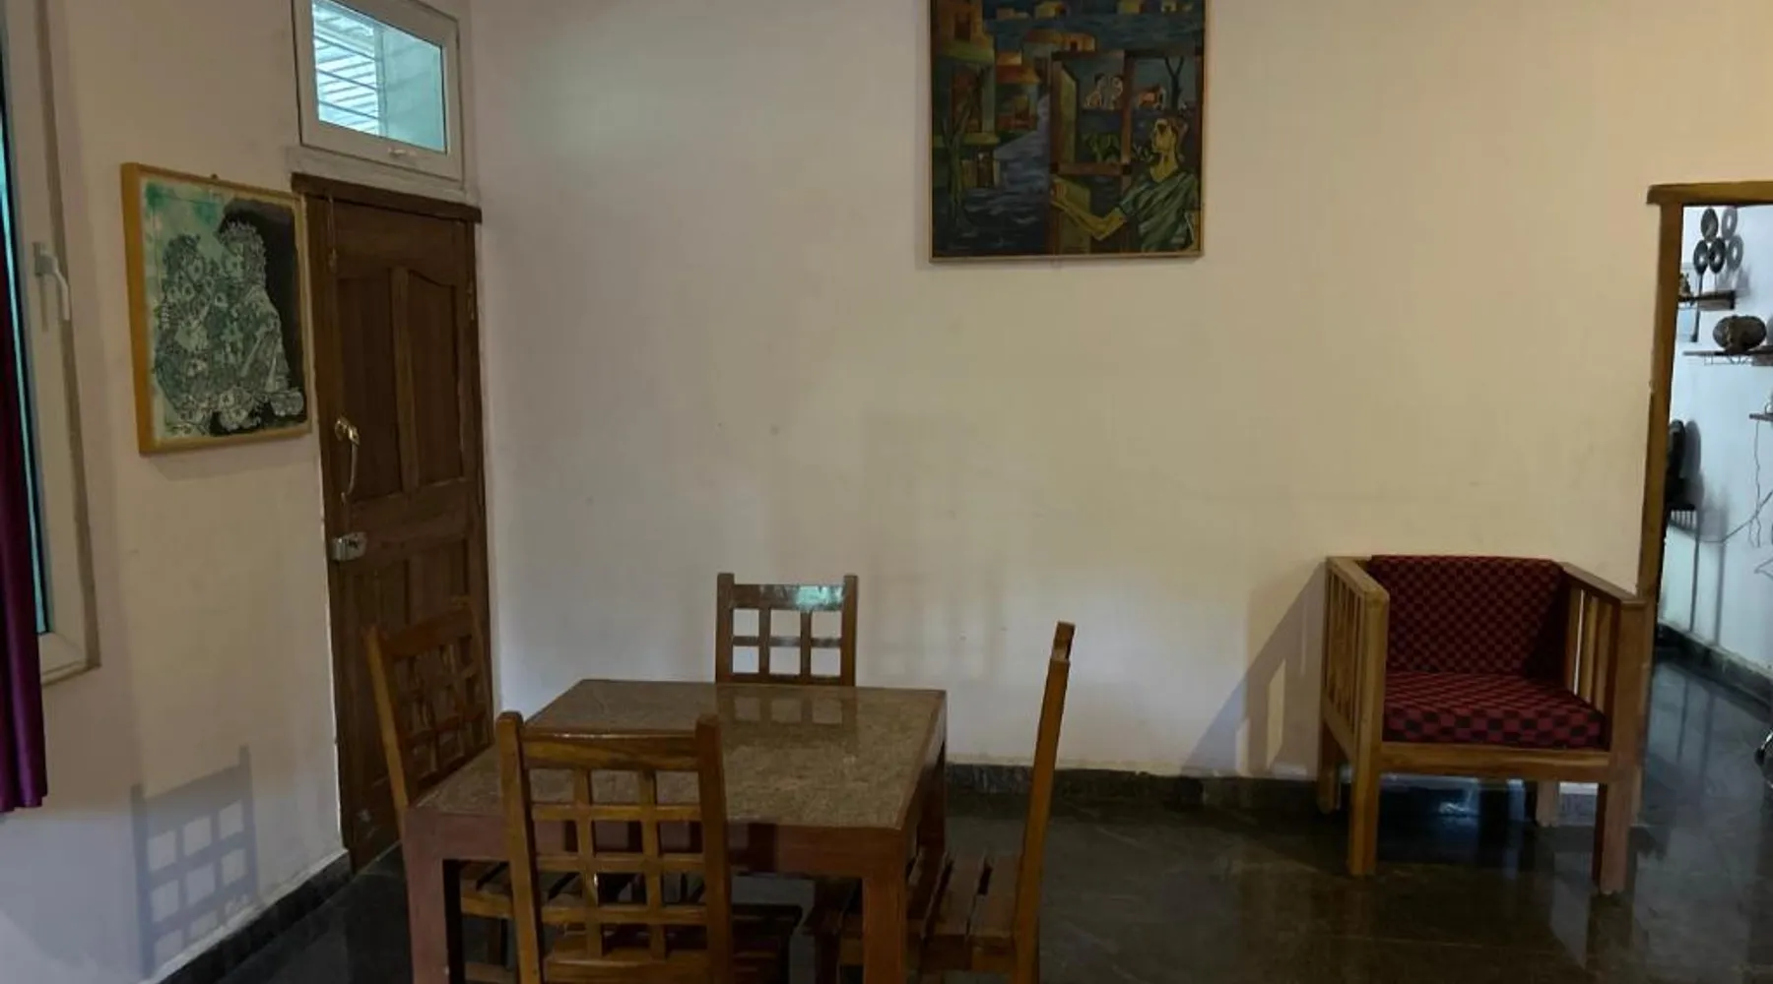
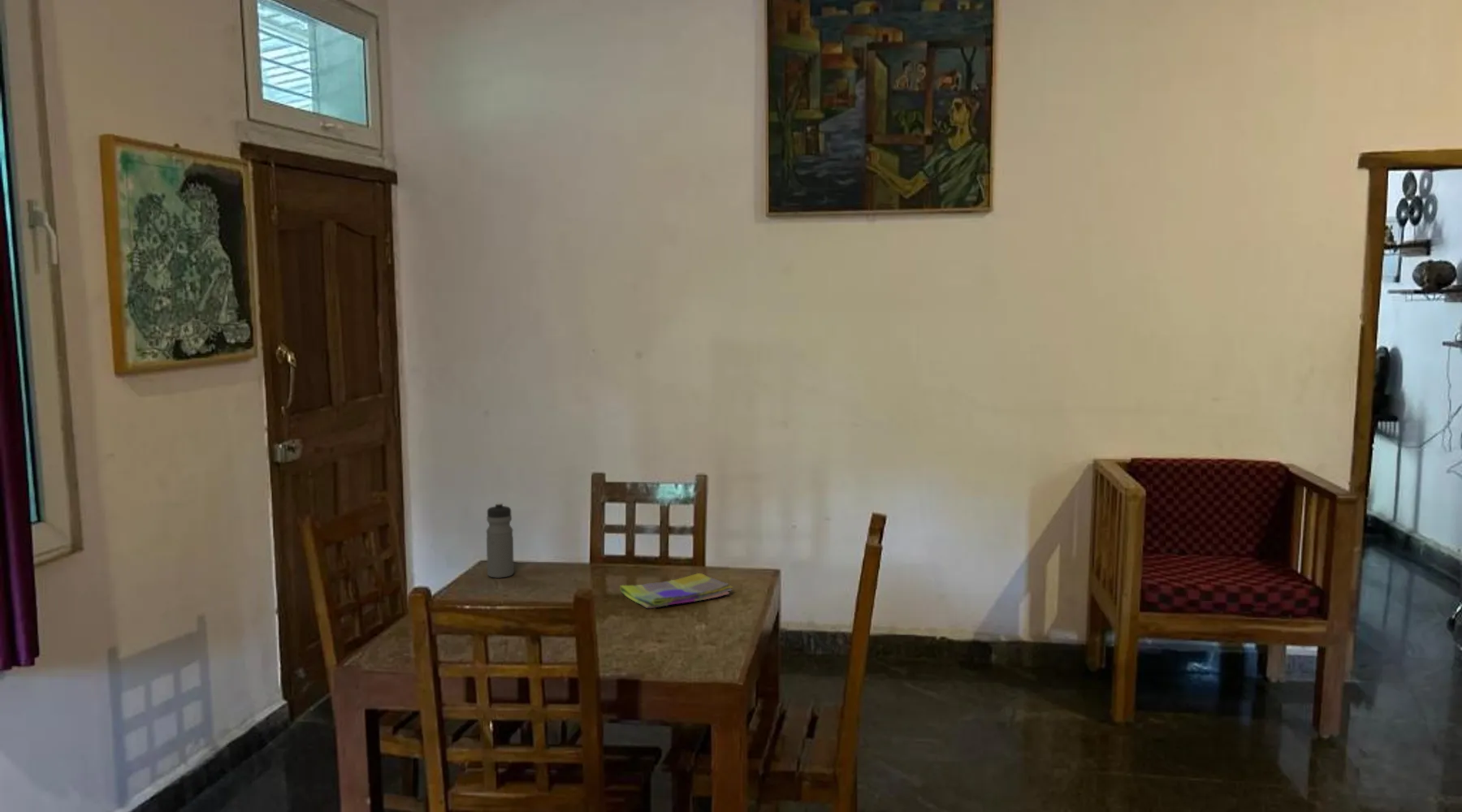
+ water bottle (500, 538)
+ dish towel (676, 589)
